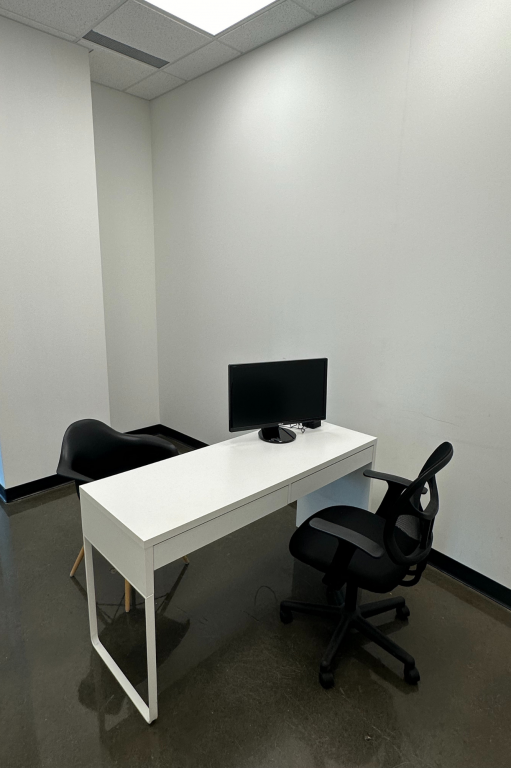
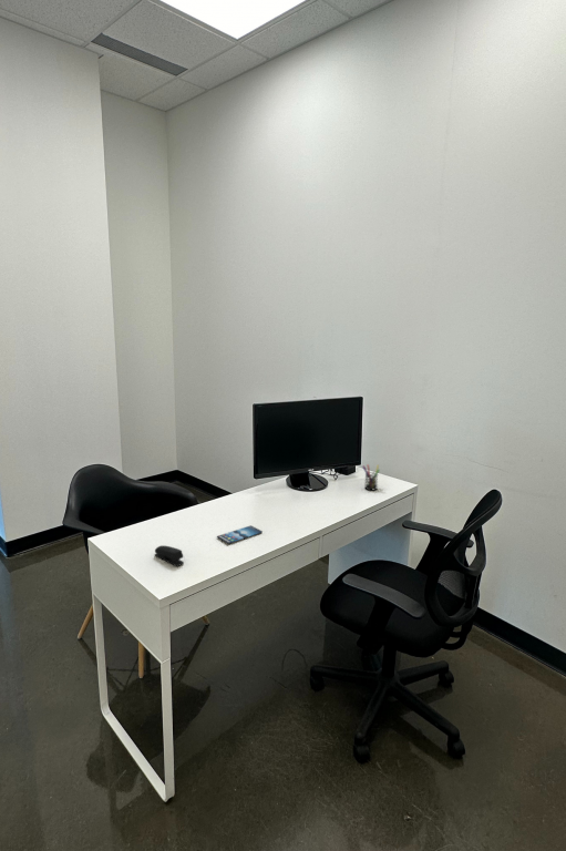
+ stapler (168, 552)
+ pen holder (372, 476)
+ smartphone (239, 534)
